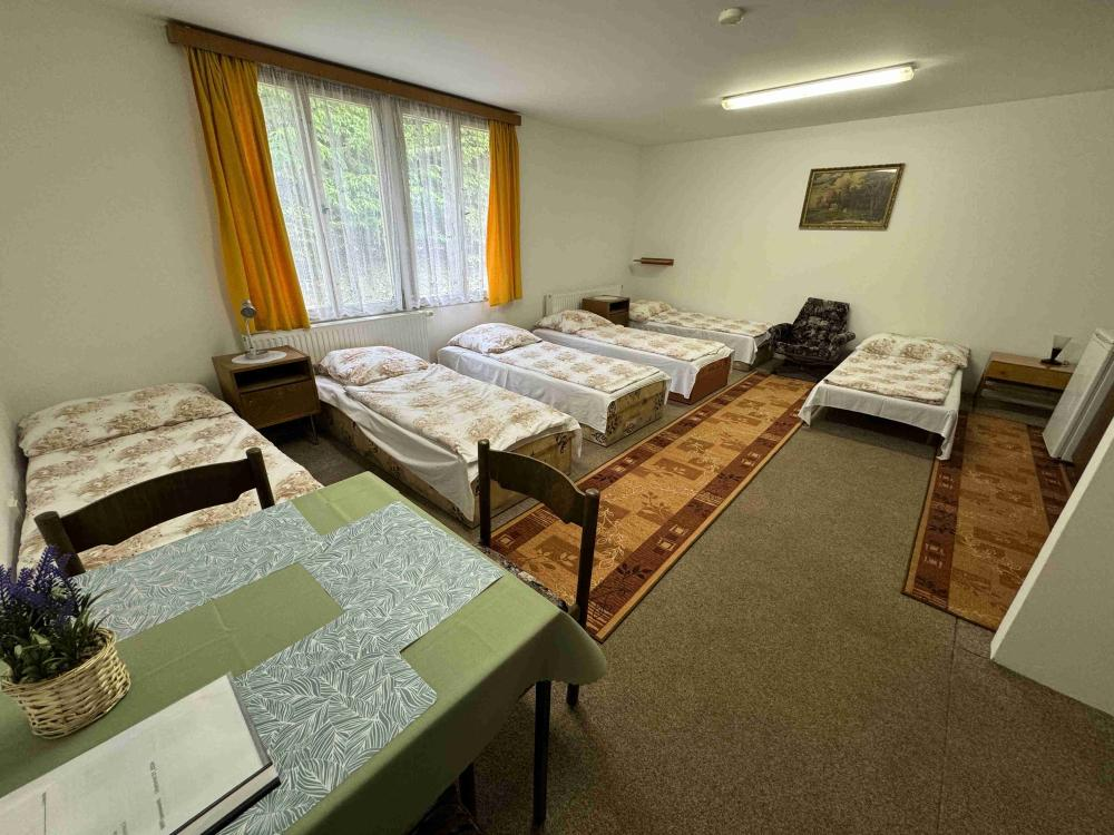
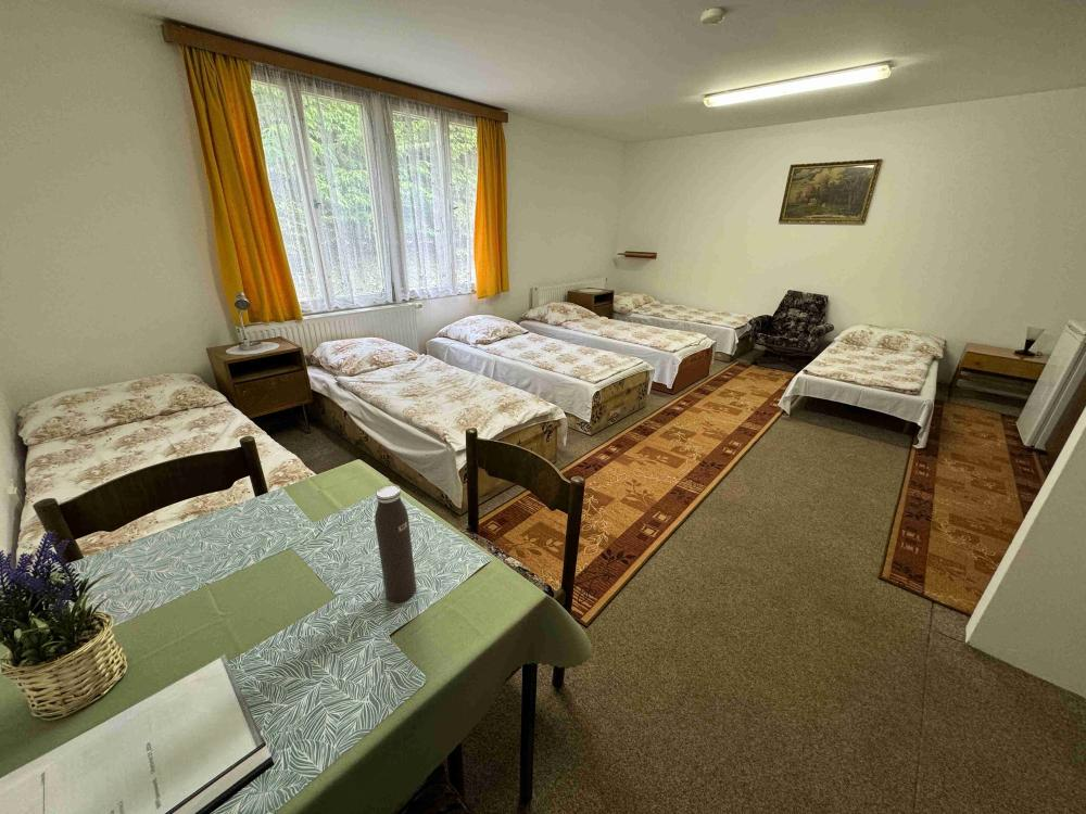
+ water bottle (394, 543)
